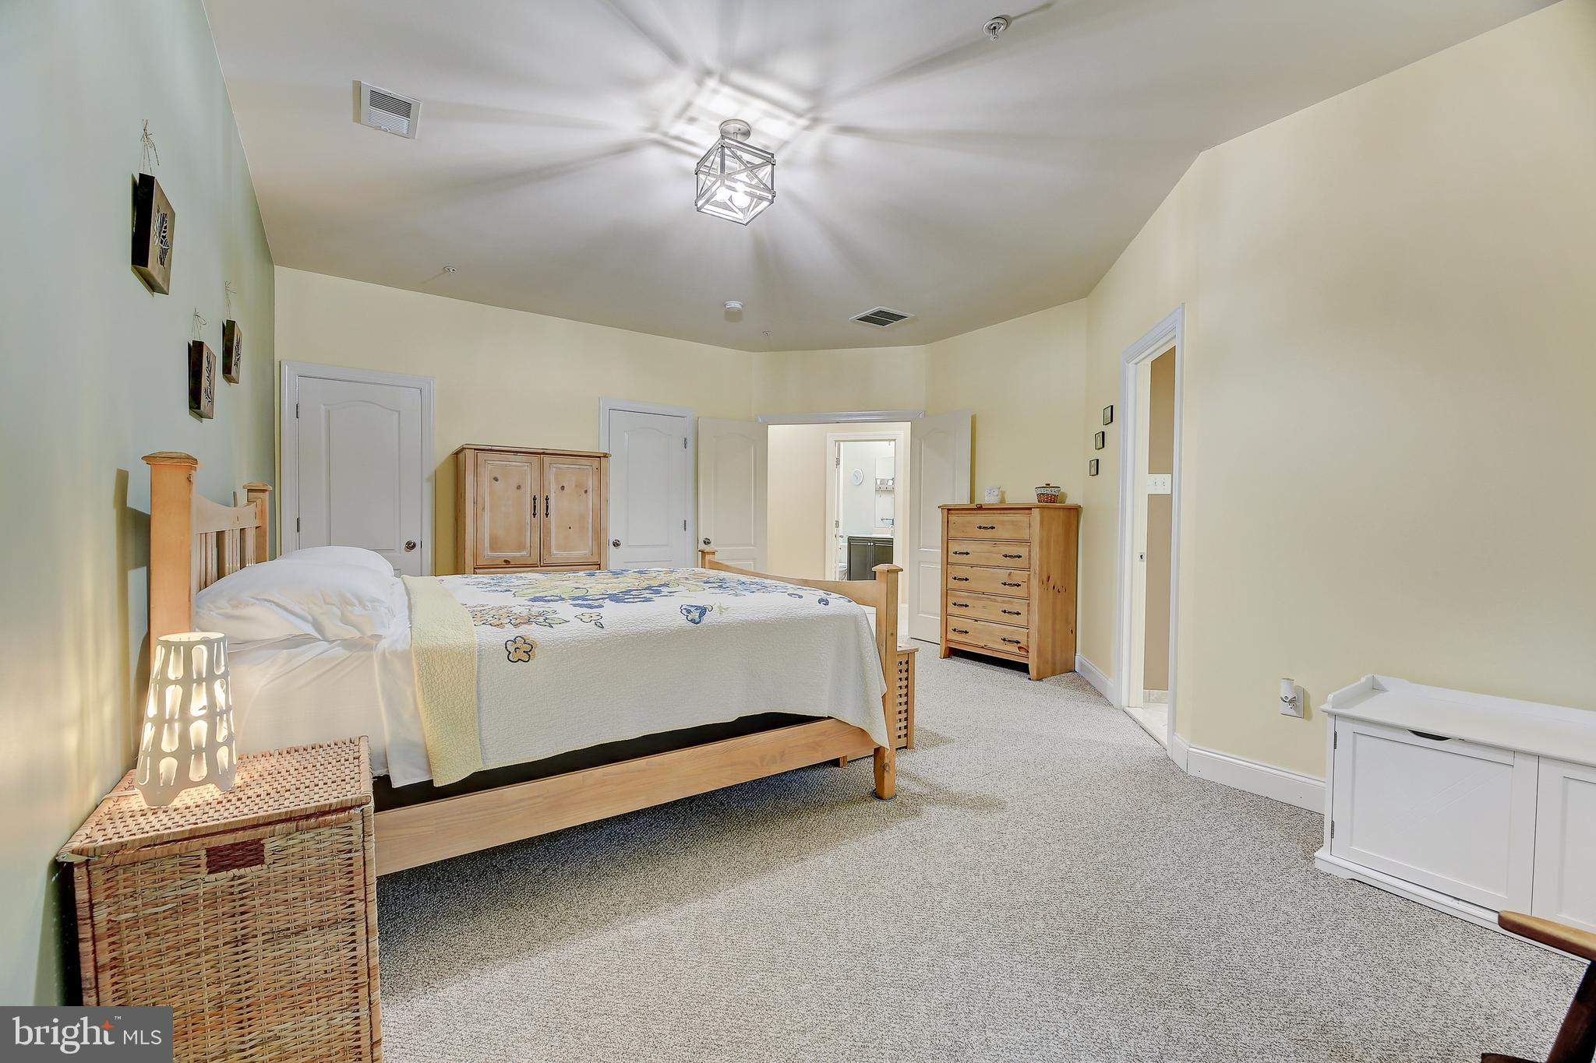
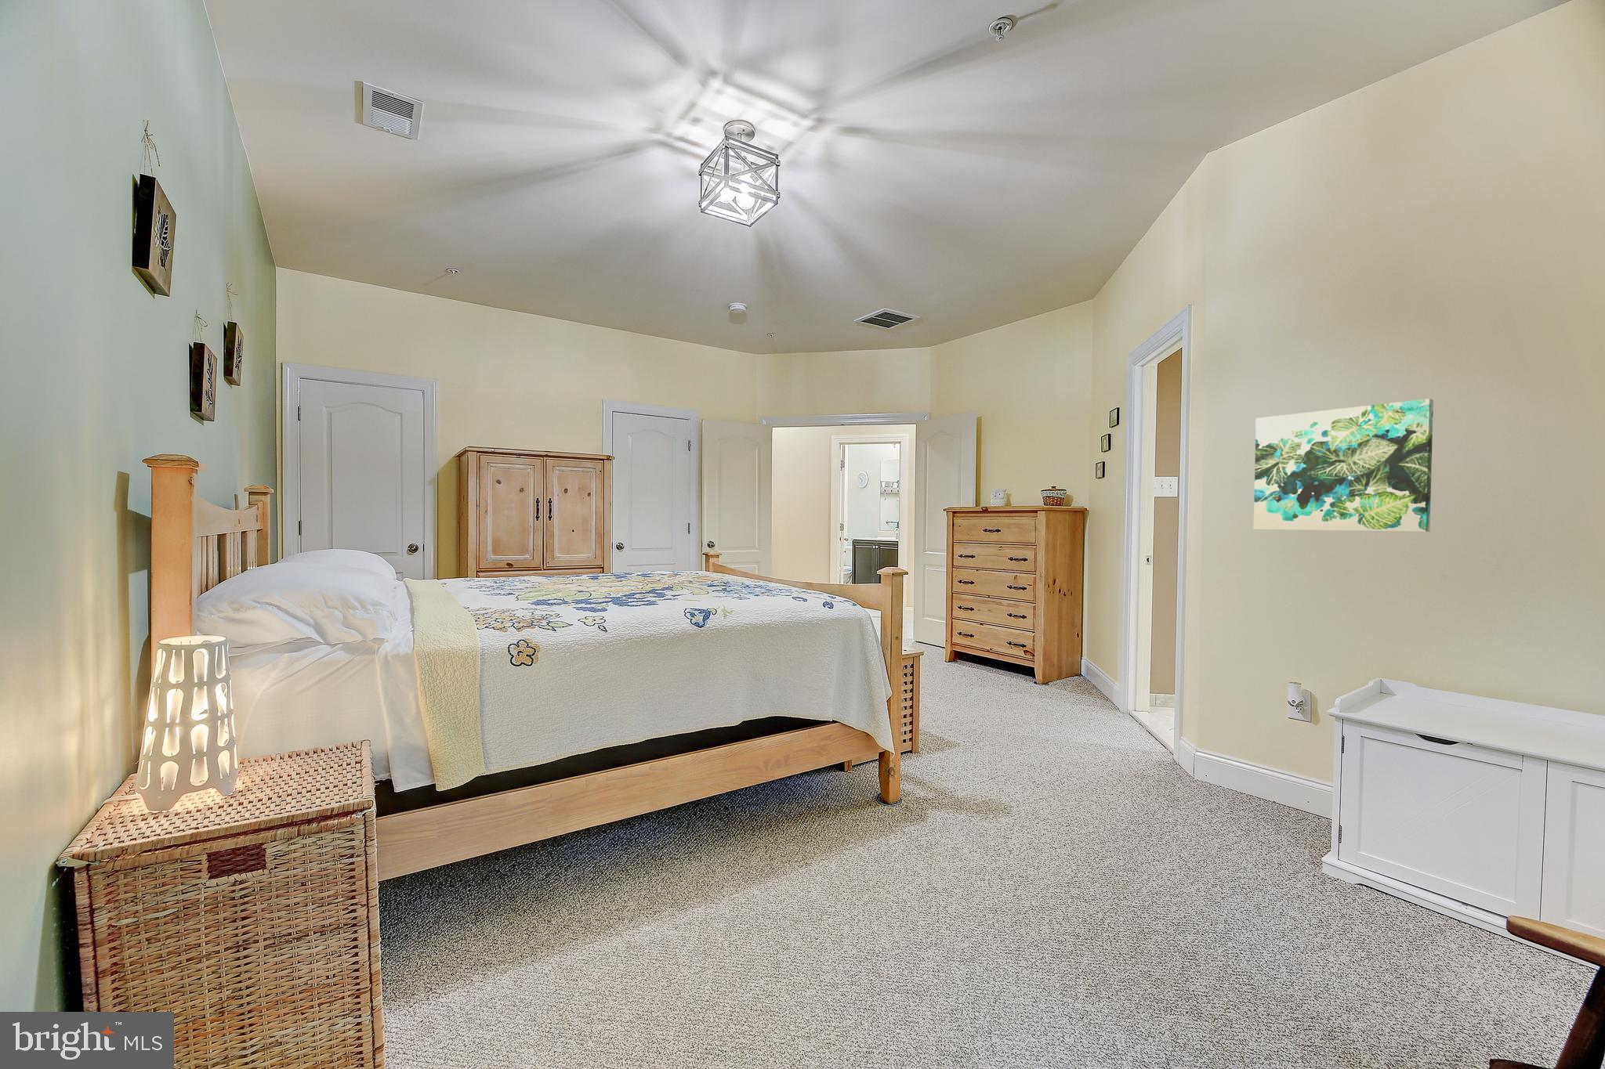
+ wall art (1335, 470)
